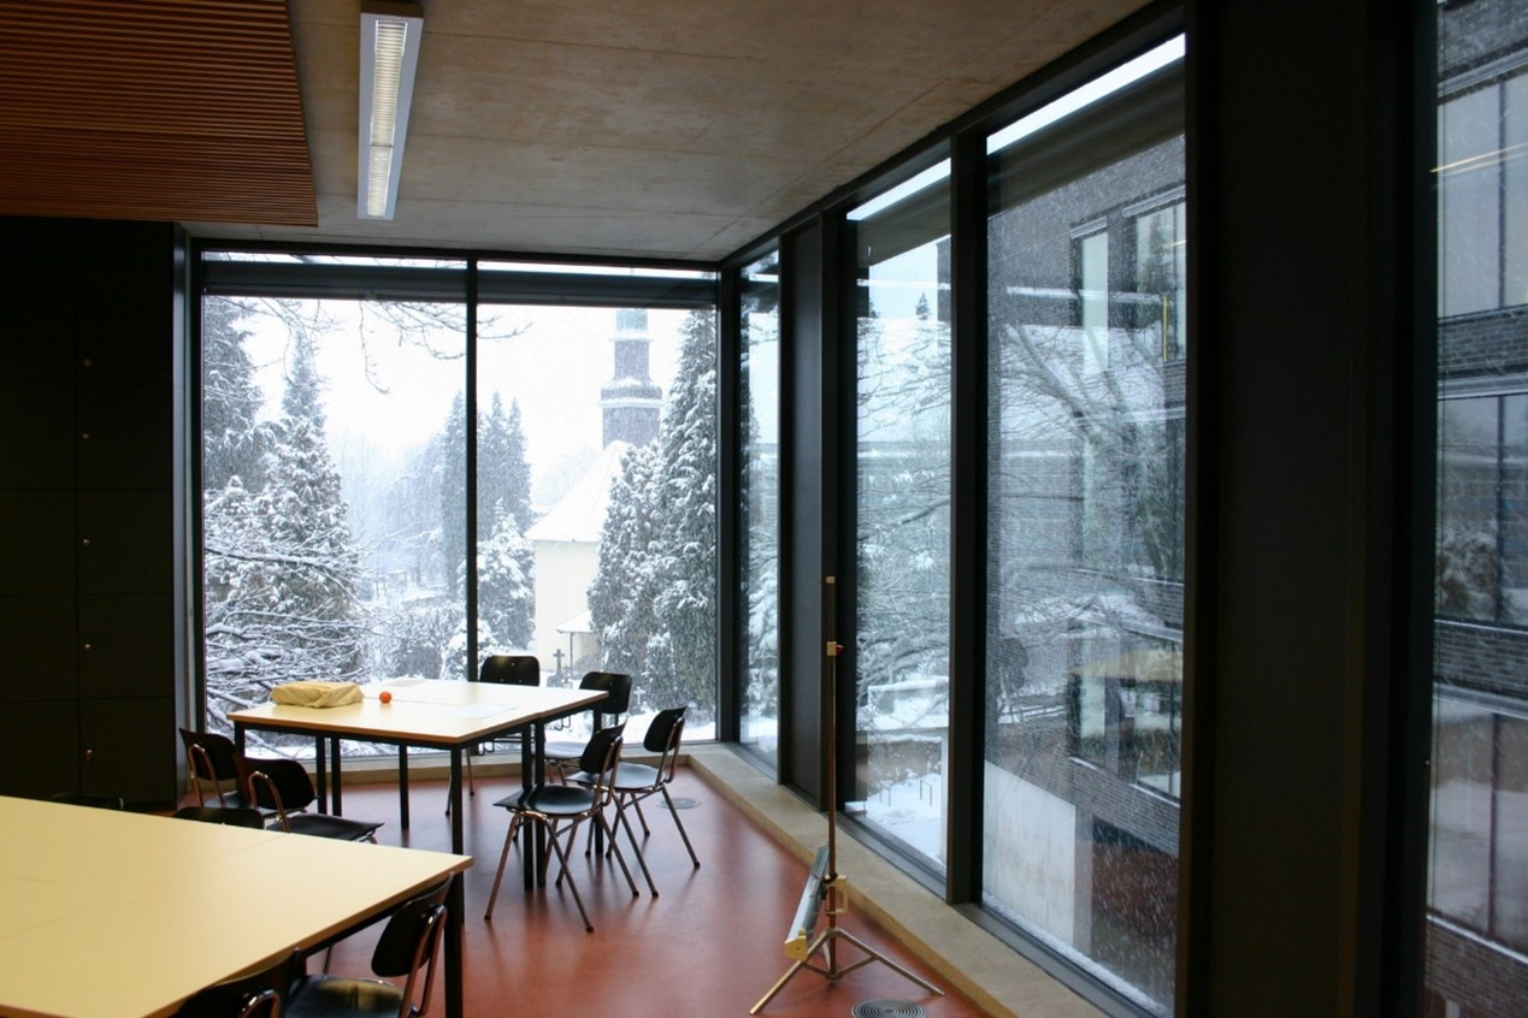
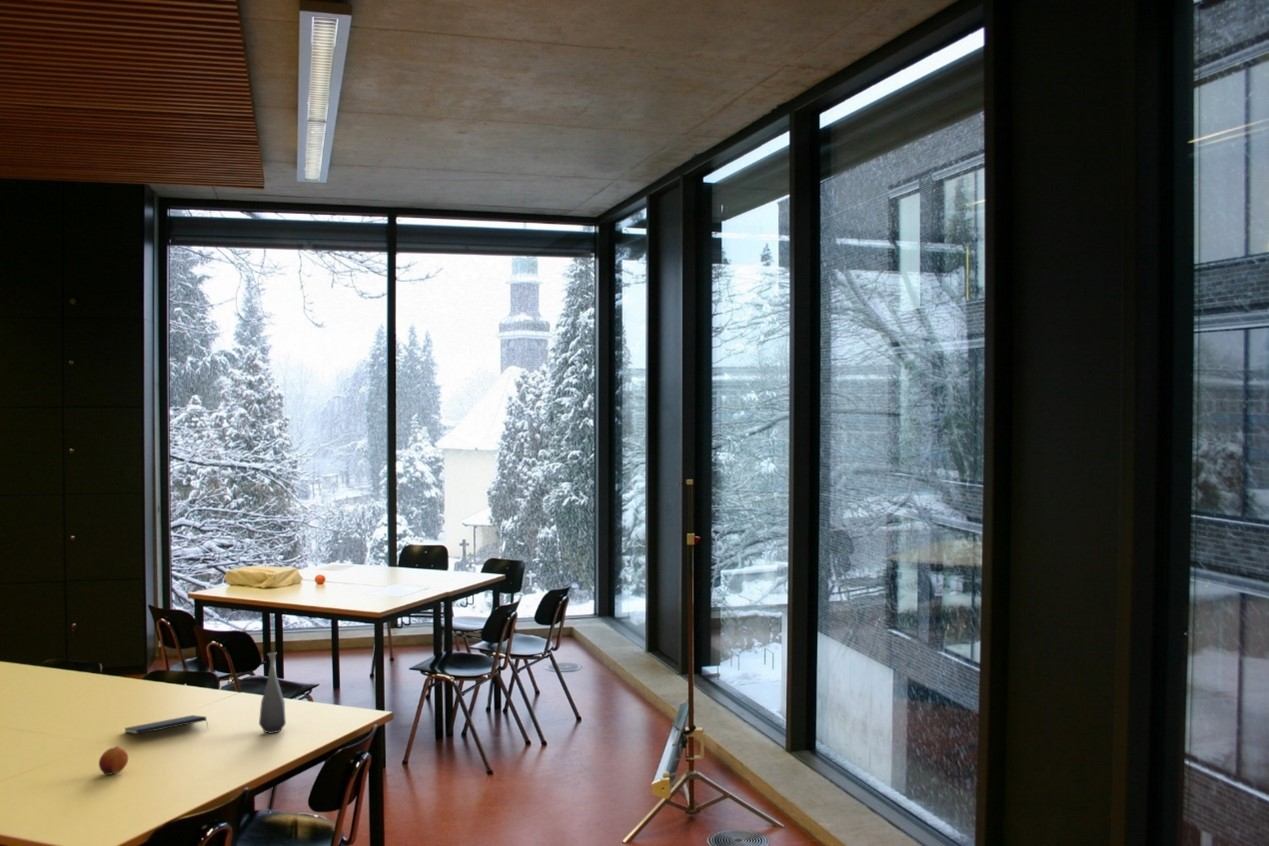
+ bottle (273, 692)
+ notepad (165, 724)
+ fruit (113, 760)
